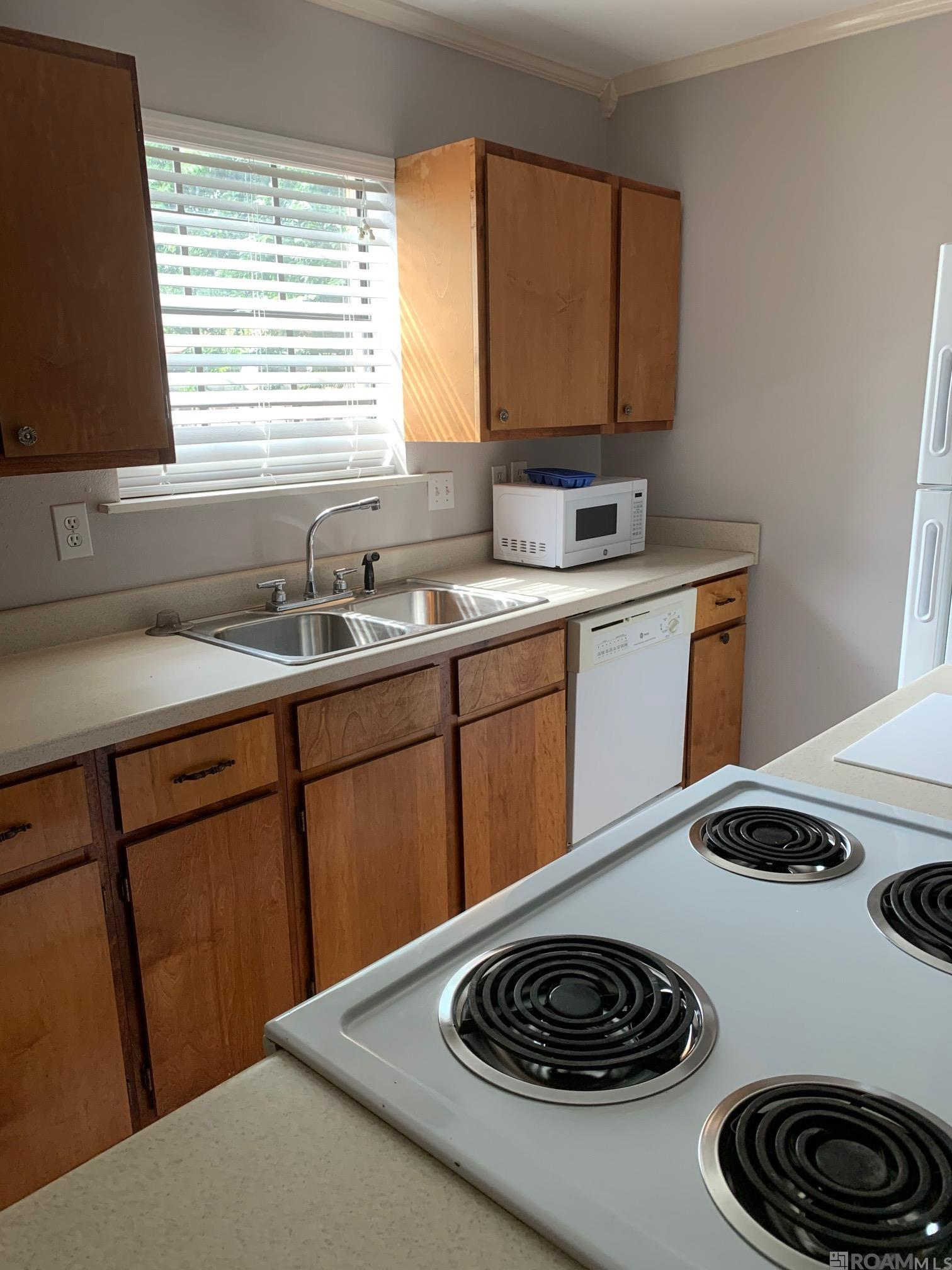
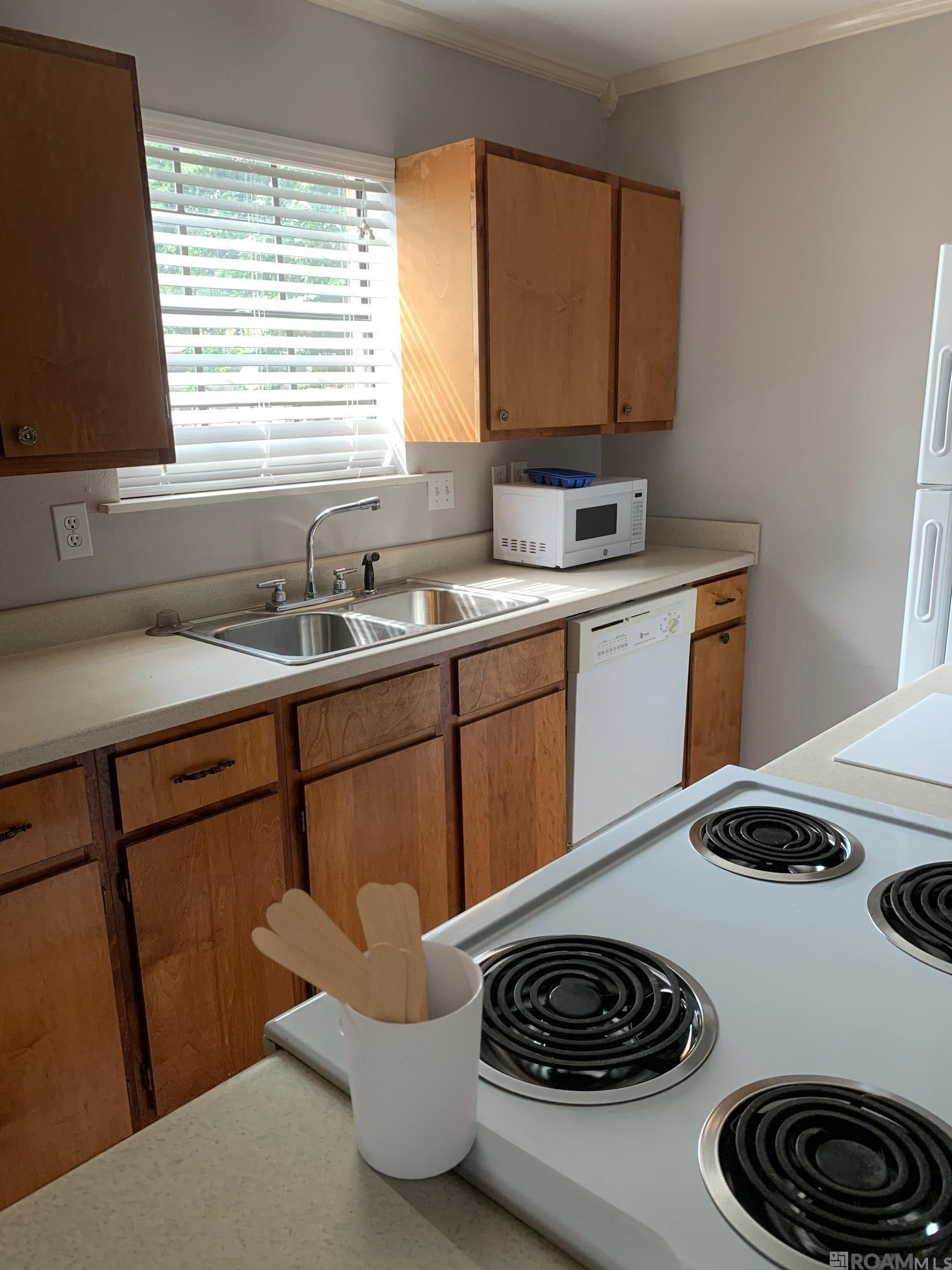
+ utensil holder (373, 1021)
